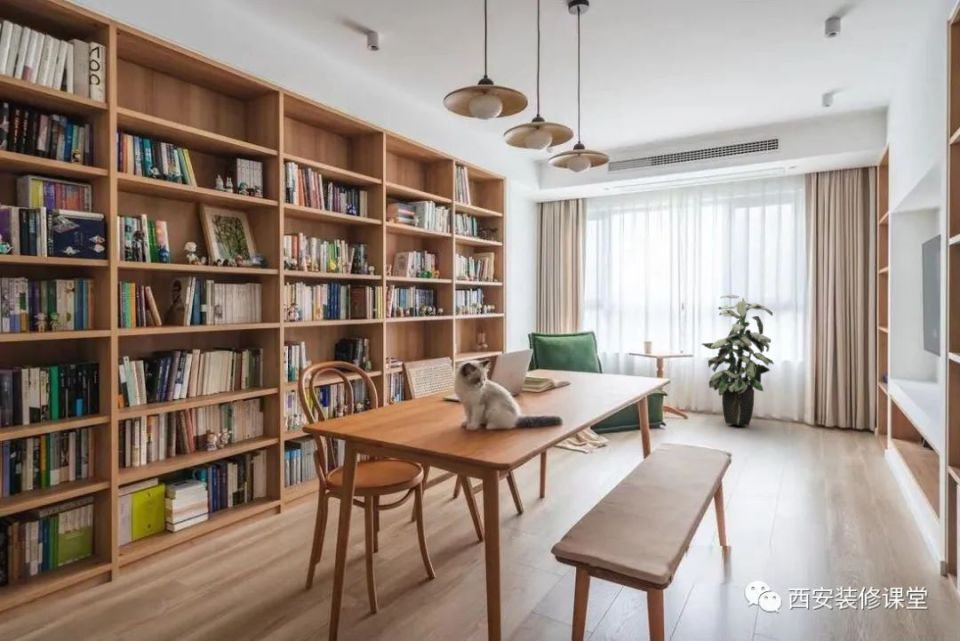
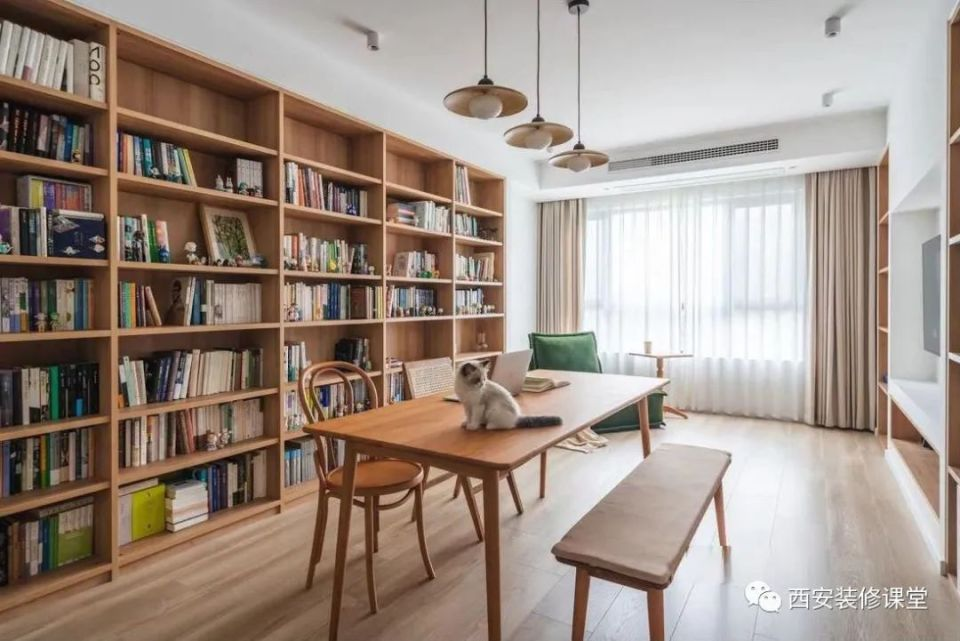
- indoor plant (735, 359)
